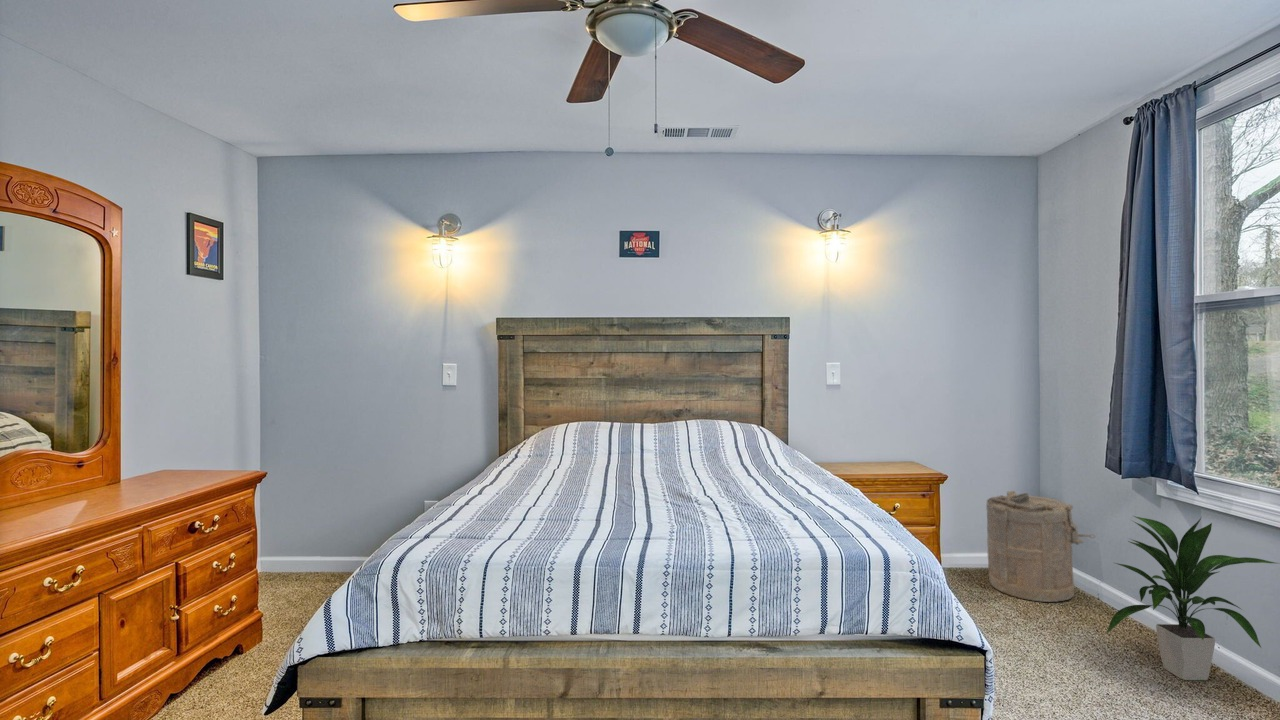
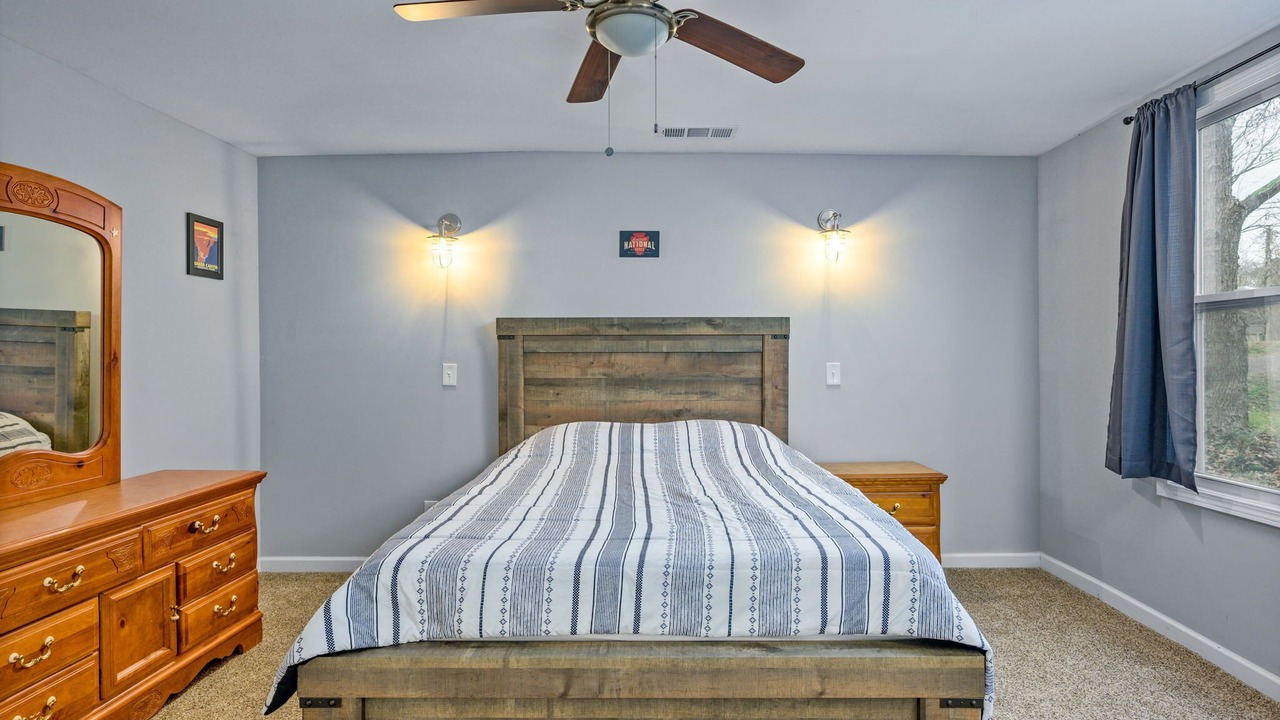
- indoor plant (1176, 592)
- laundry hamper (1028, 540)
